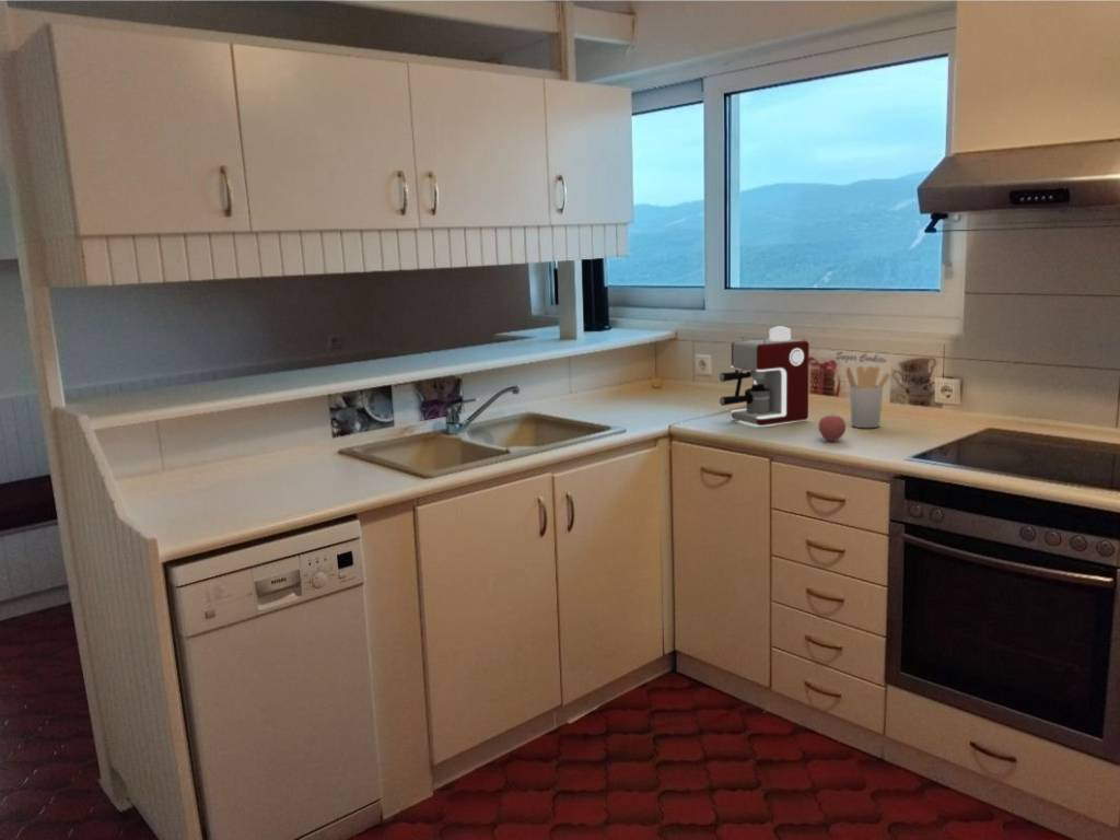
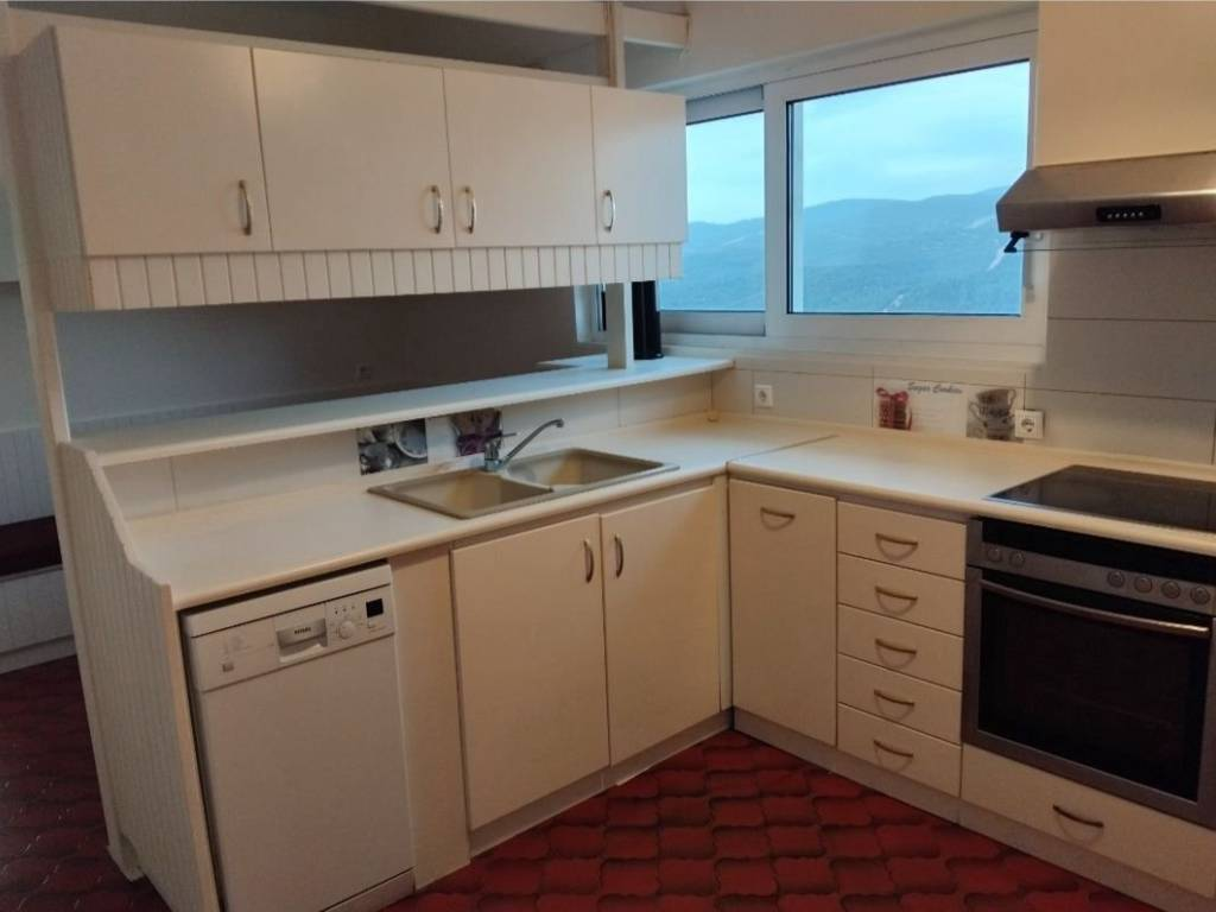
- apple (831, 427)
- utensil holder (866, 395)
- coffee maker (758, 375)
